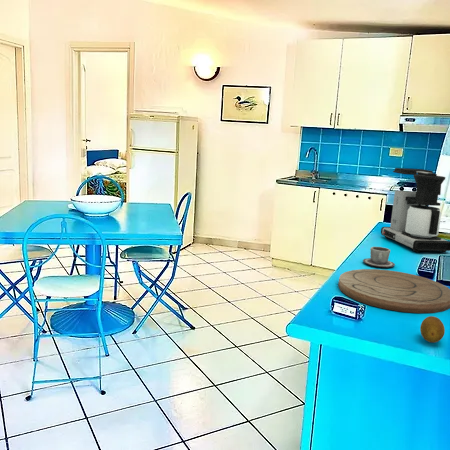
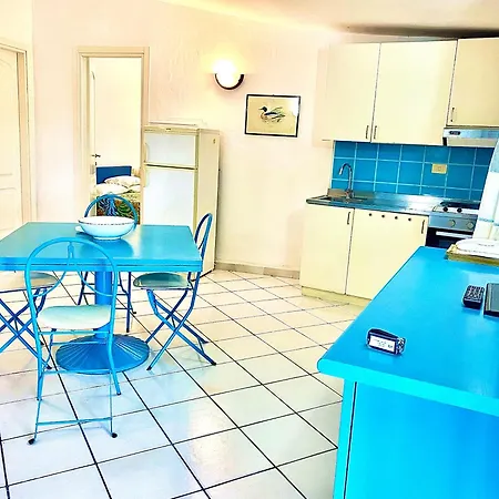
- coffee maker (418, 208)
- cup (379, 256)
- fruit (432, 329)
- cutting board (394, 288)
